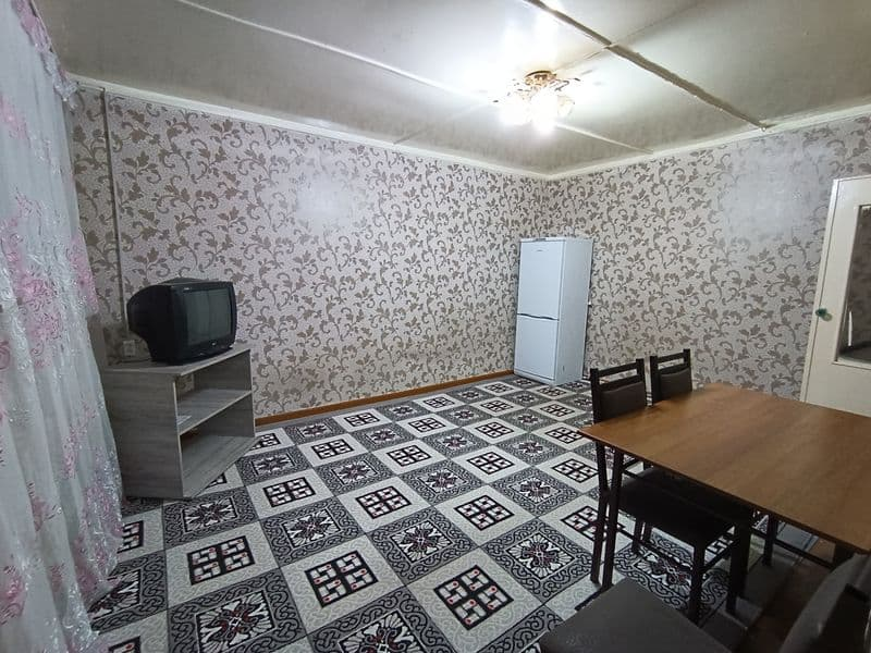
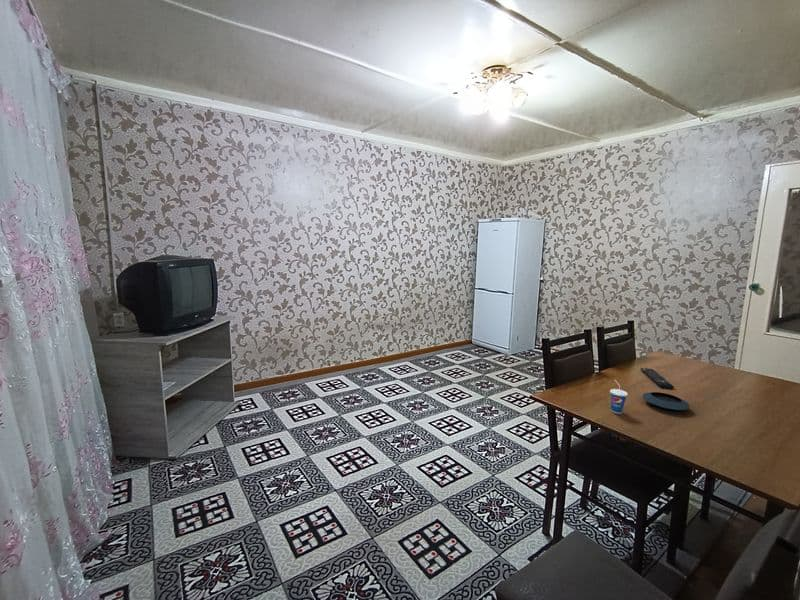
+ remote control (655, 377)
+ cup (618, 396)
+ saucer (665, 399)
